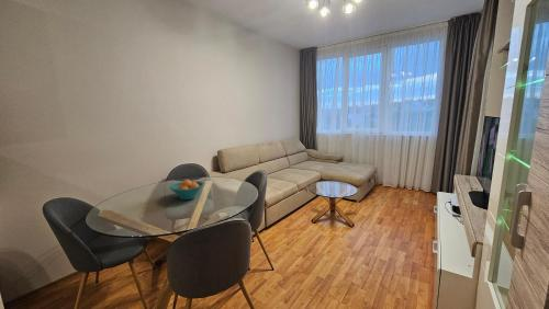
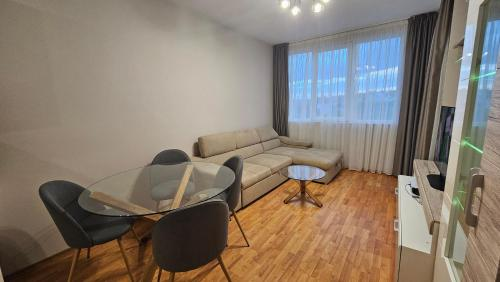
- fruit bowl (187, 188)
